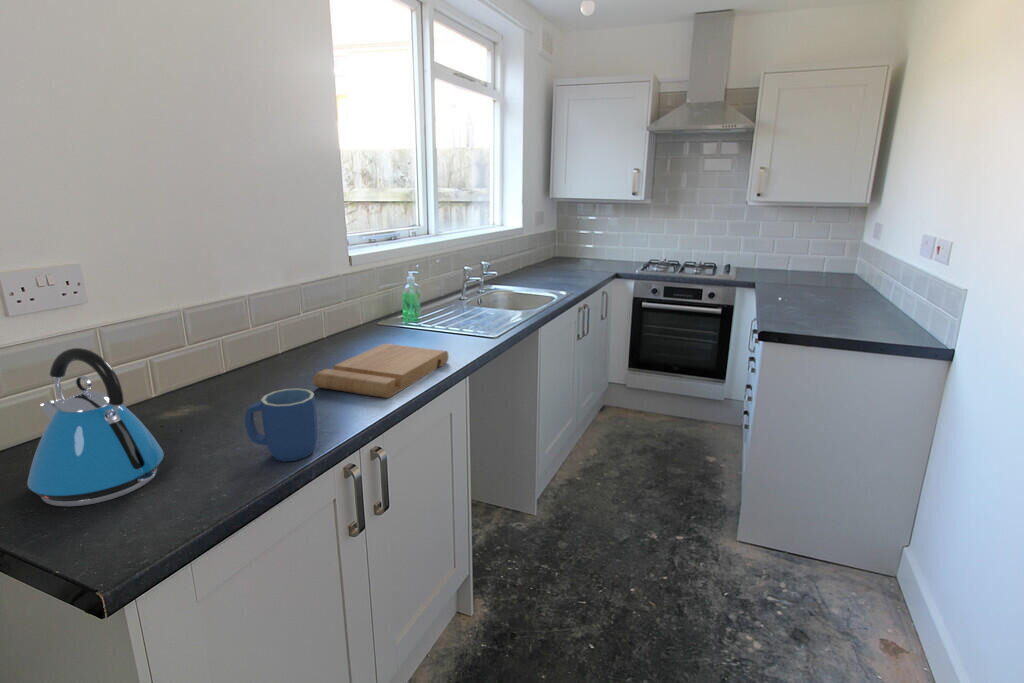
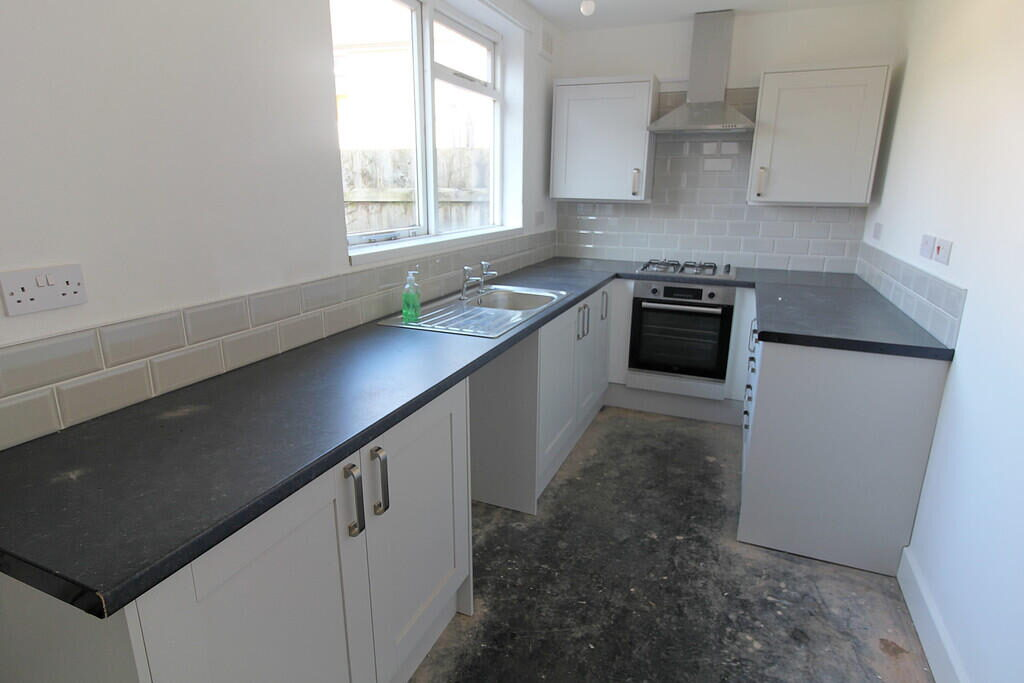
- cutting board (386, 367)
- kettle (92, 417)
- mug (284, 425)
